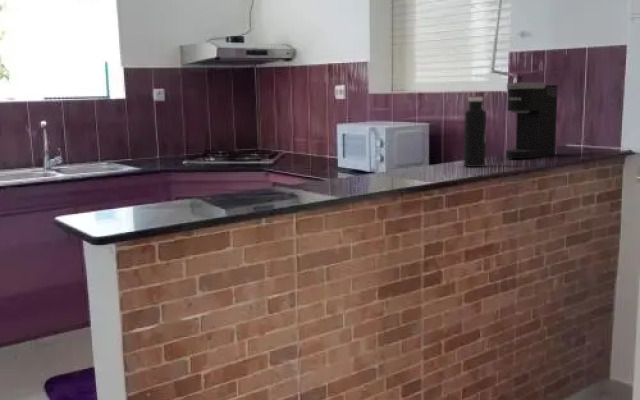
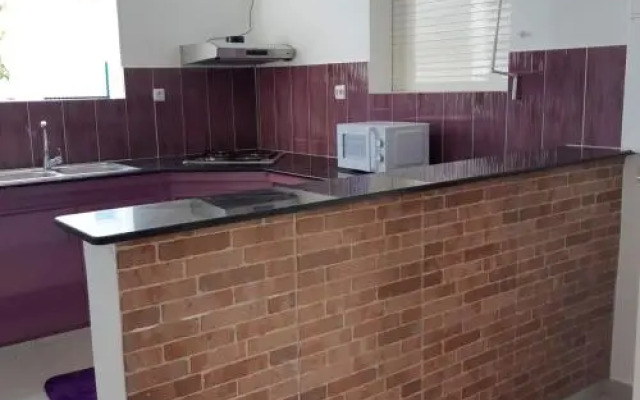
- water bottle (475, 131)
- coffee maker (531, 119)
